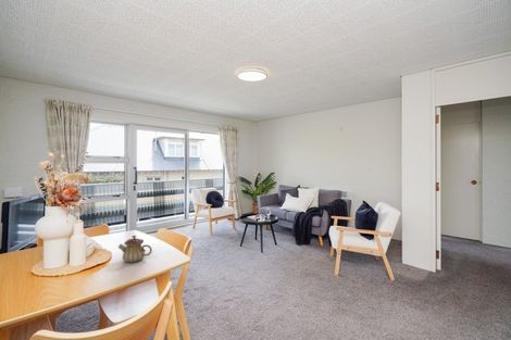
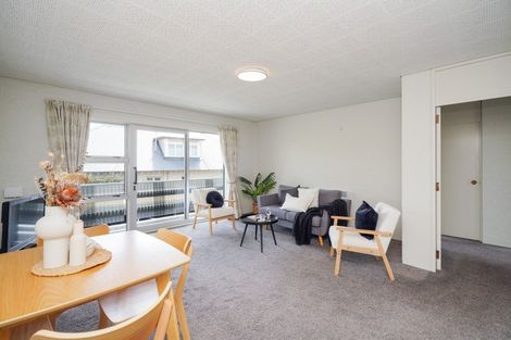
- teapot (135, 247)
